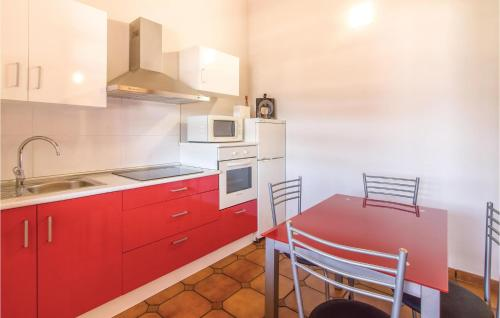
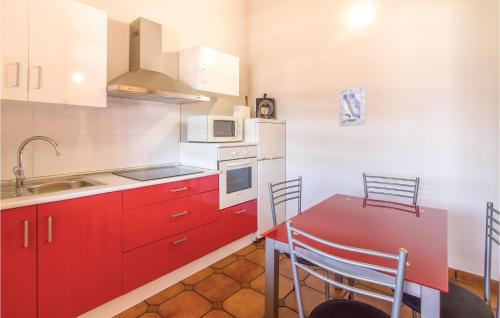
+ wall art (352, 107)
